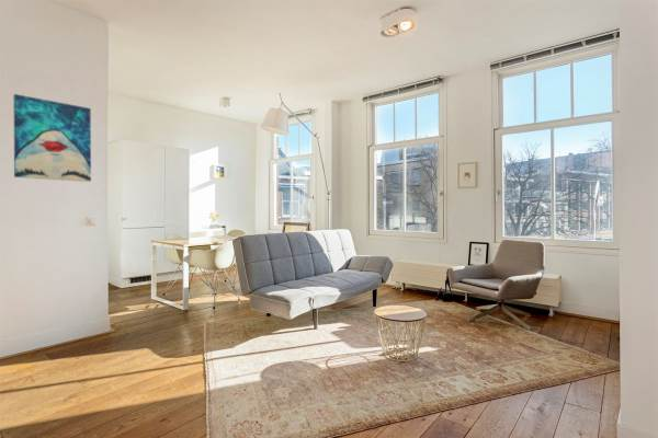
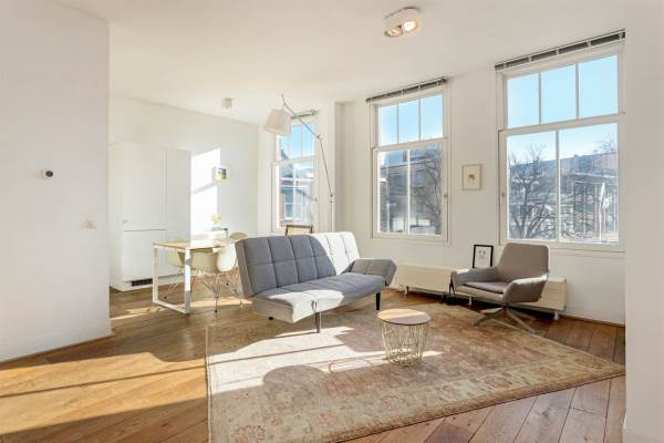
- wall art (54, 140)
